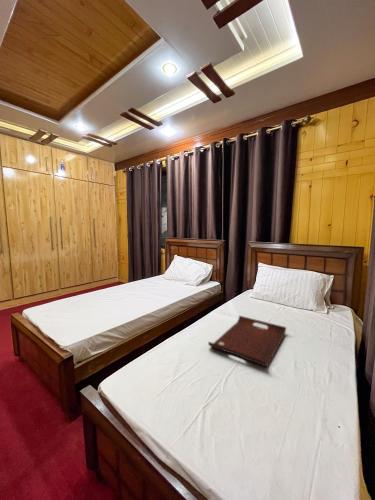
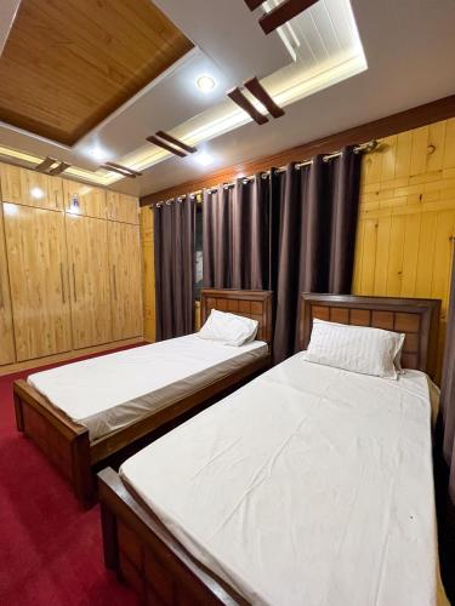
- serving tray (249, 337)
